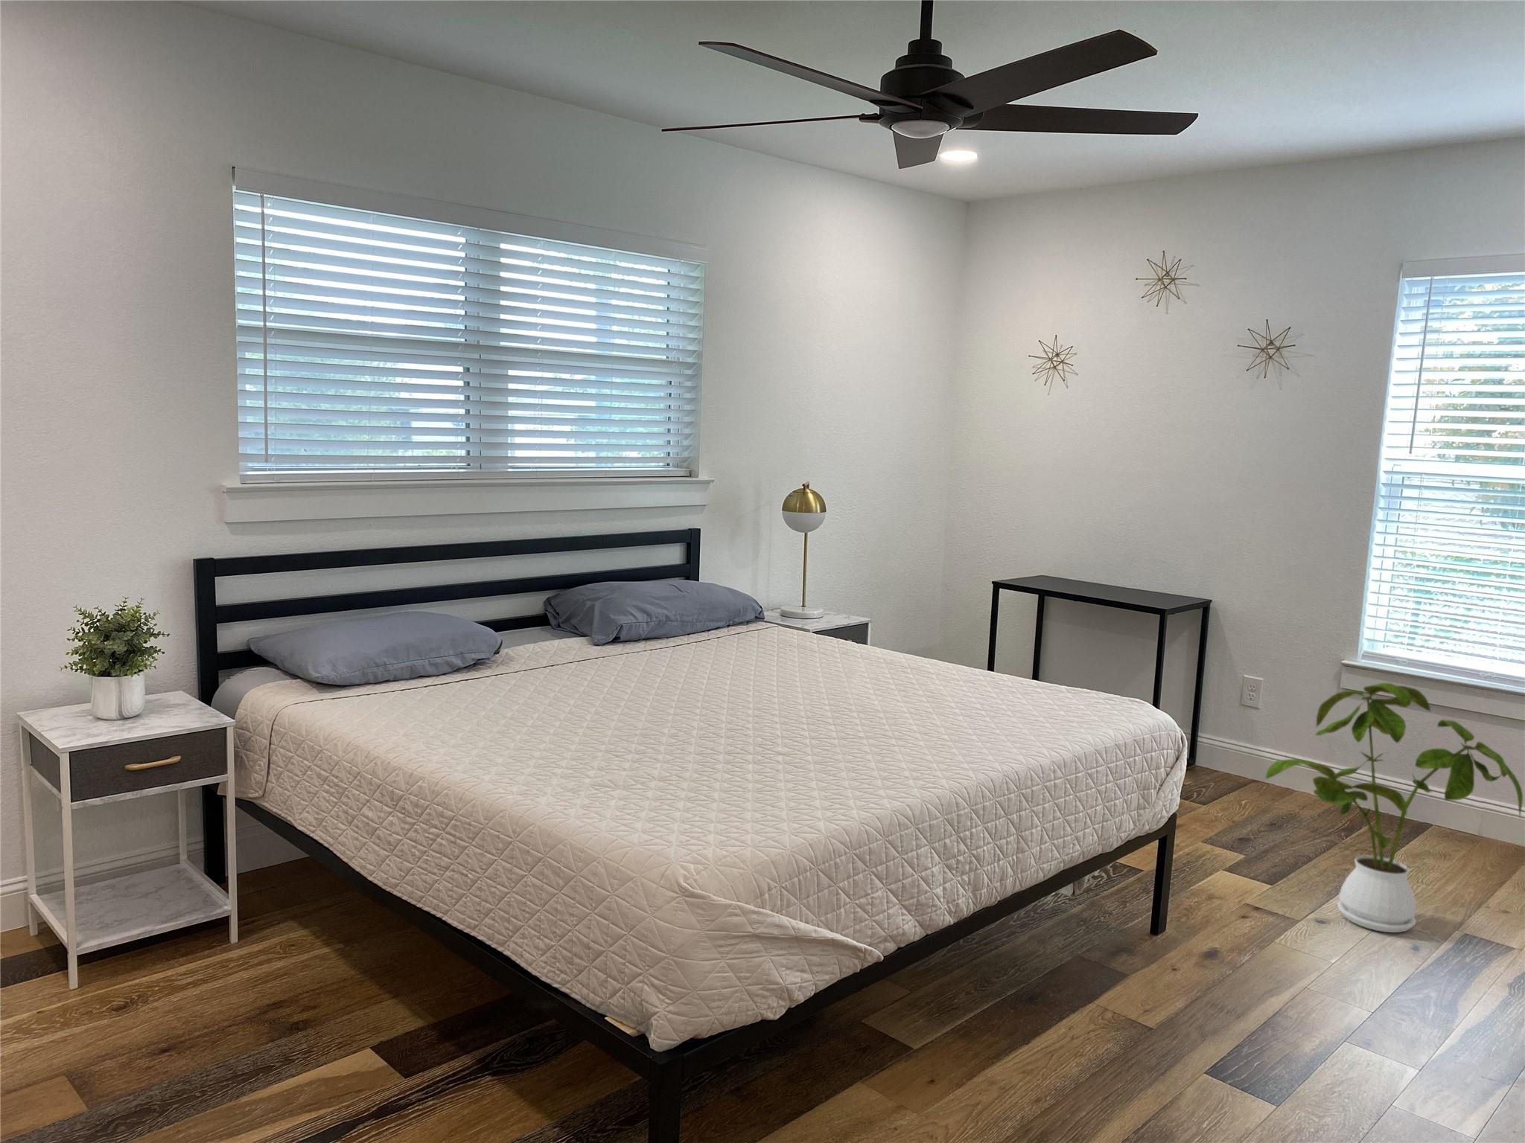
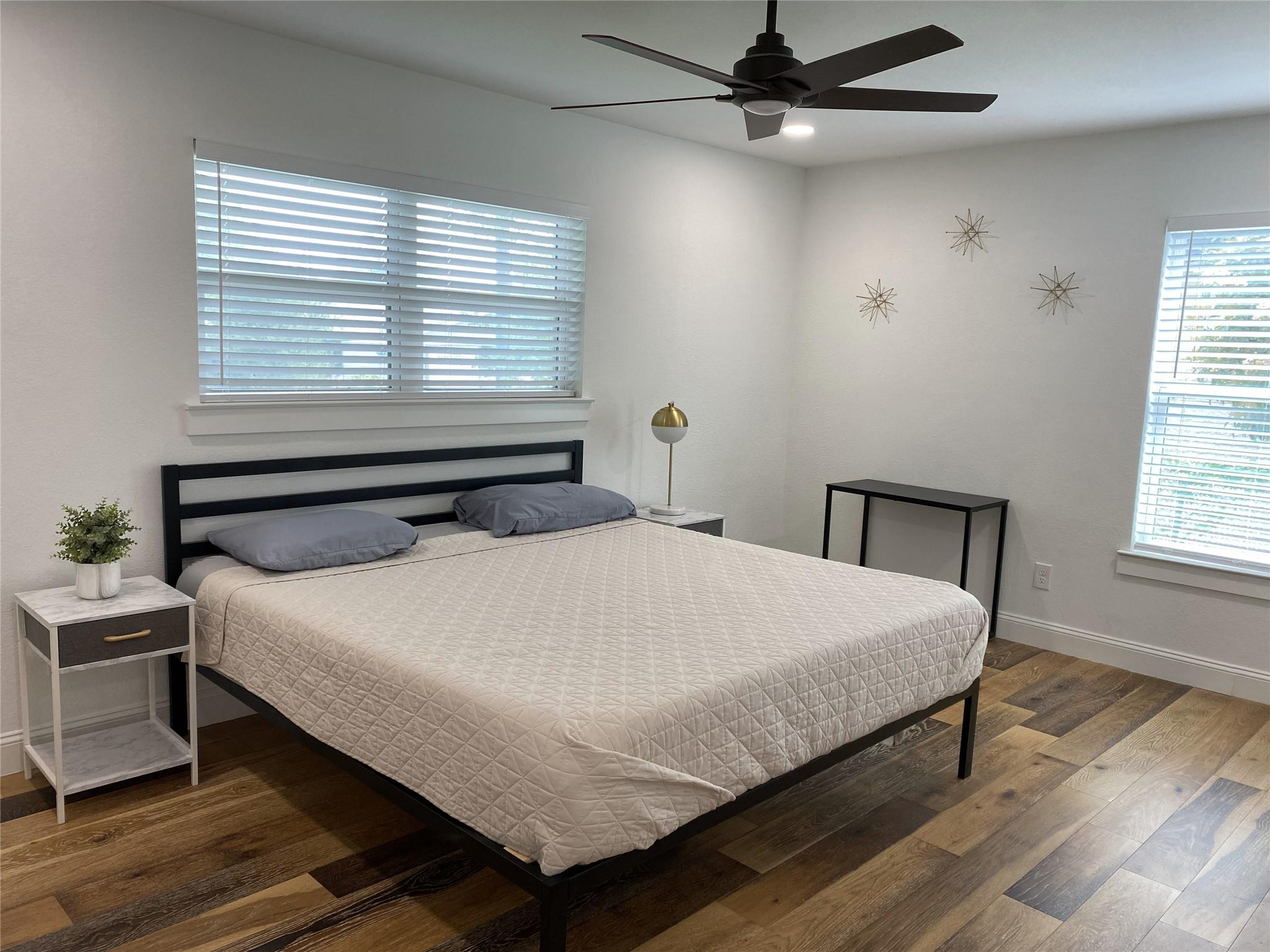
- house plant (1366, 795)
